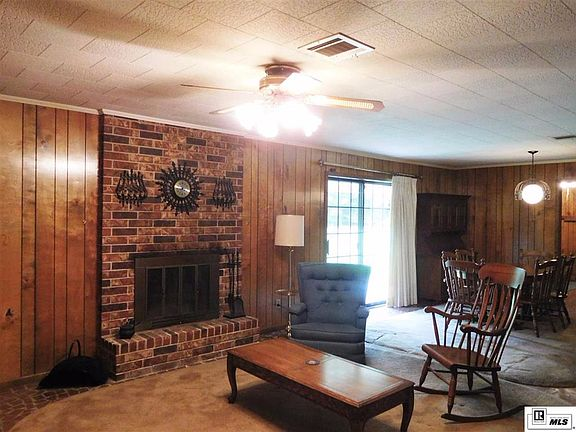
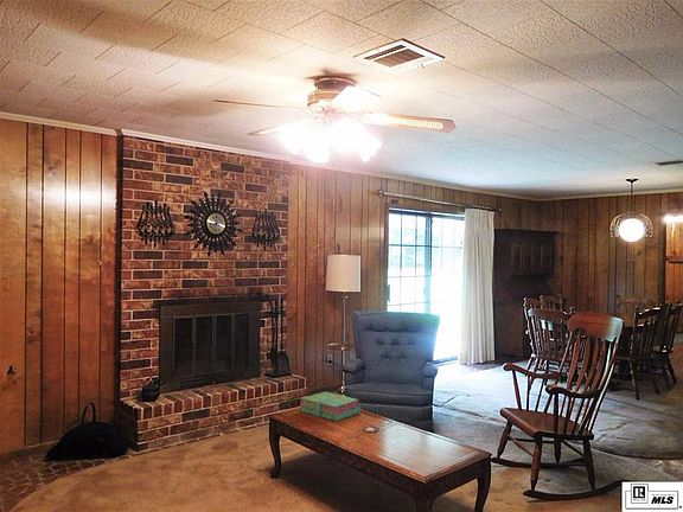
+ stack of books (330, 404)
